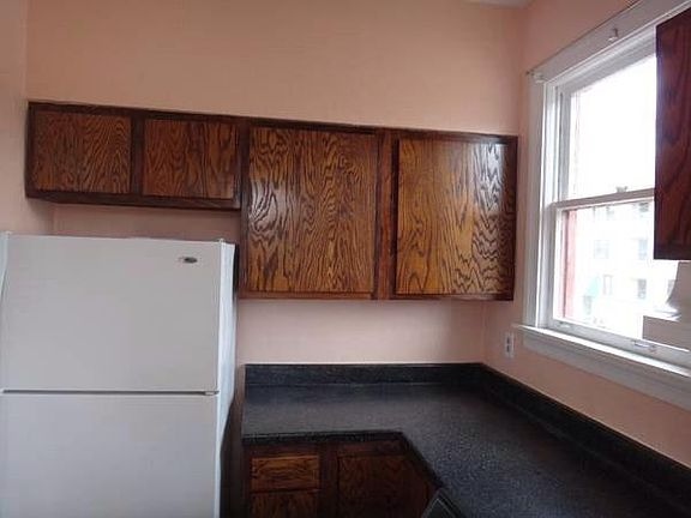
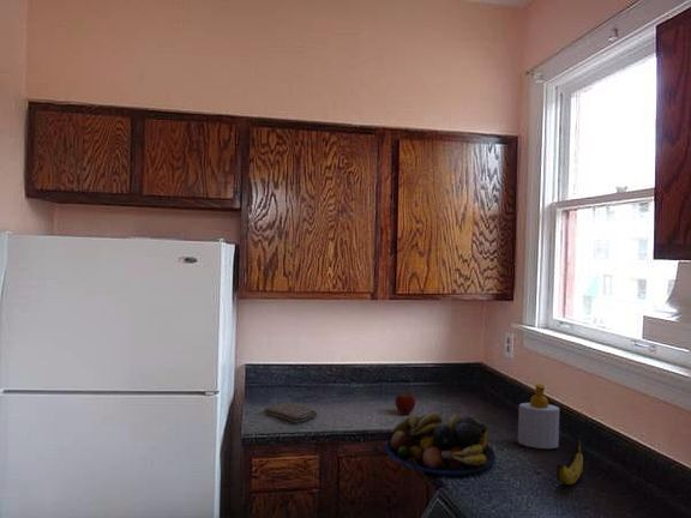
+ apple (404, 403)
+ soap bottle (539, 415)
+ fruit bowl (439, 432)
+ banana (571, 462)
+ washcloth (290, 411)
